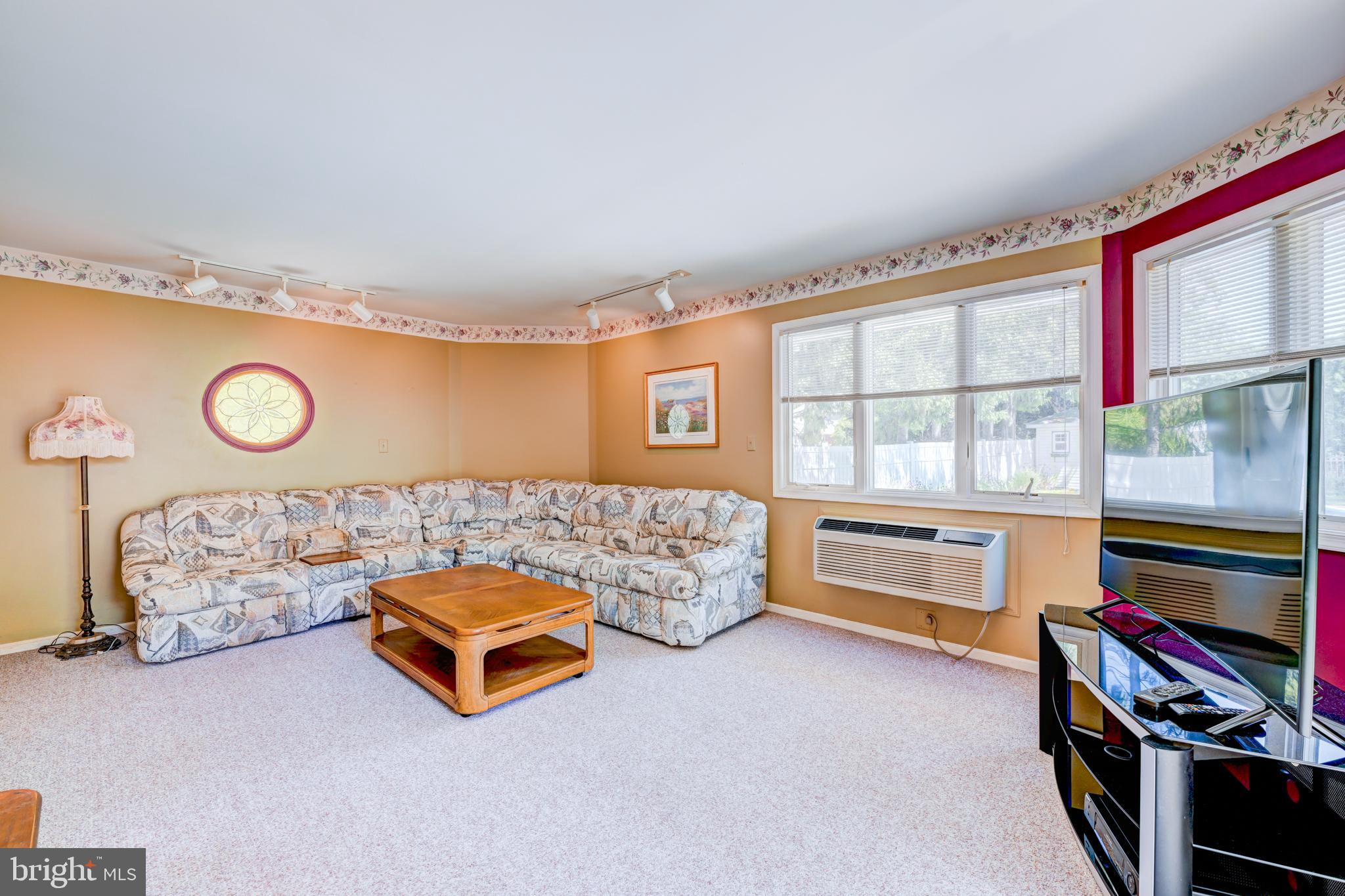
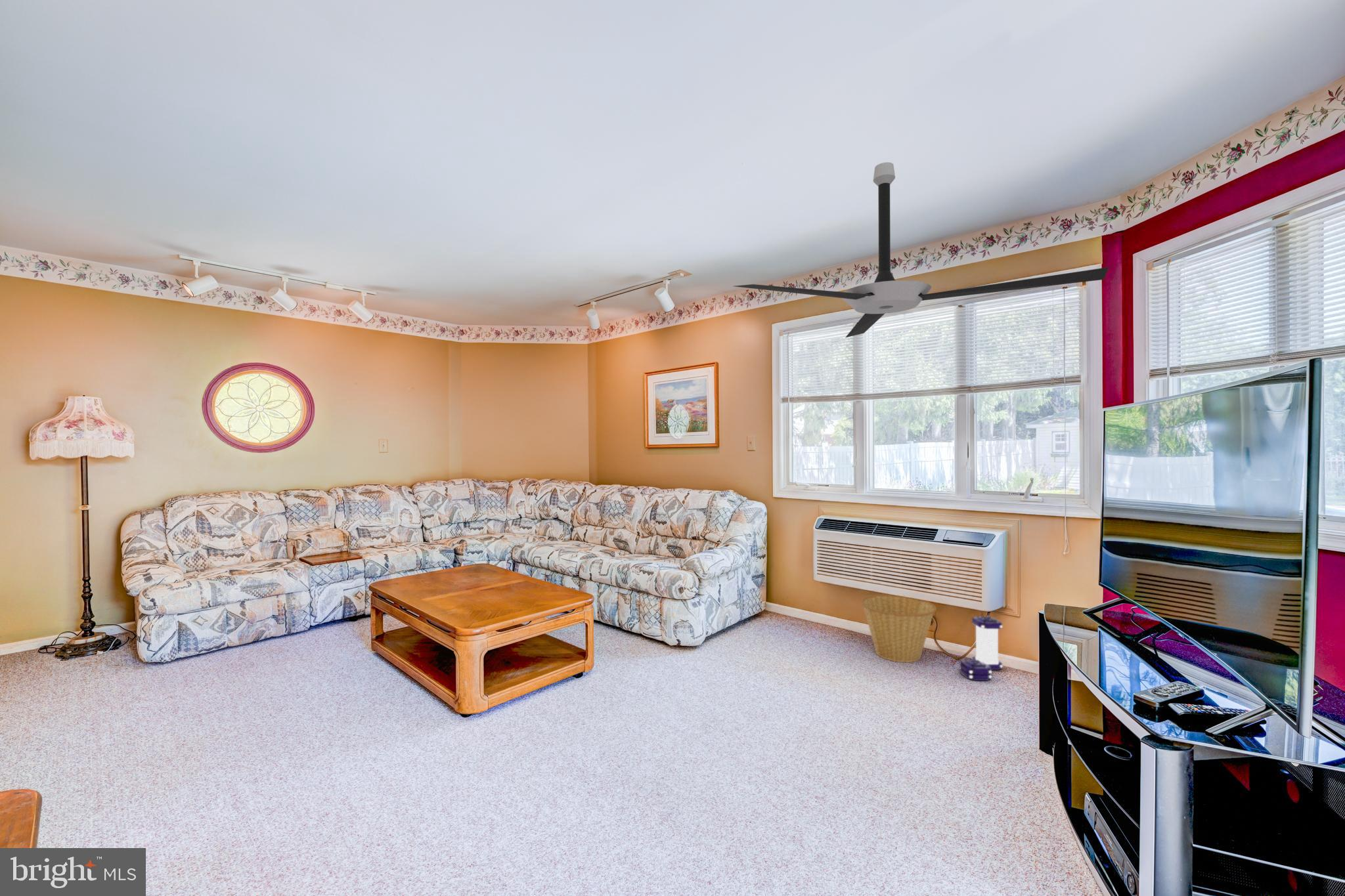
+ basket (898, 629)
+ lantern (981, 646)
+ ceiling fan (890, 238)
